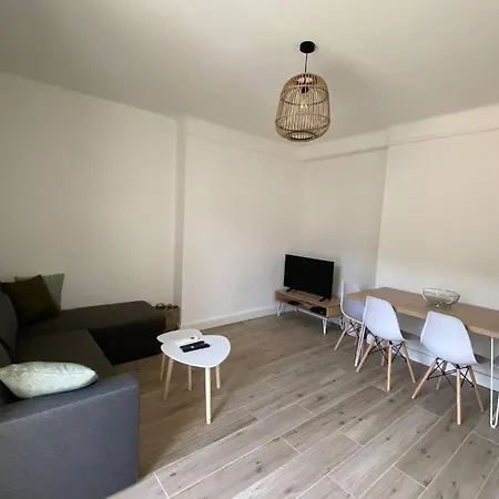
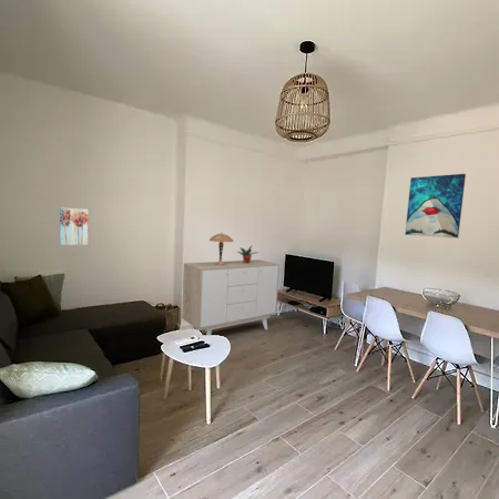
+ wall art (432, 206)
+ sideboard (233, 297)
+ wall art (73, 226)
+ table lamp (221, 248)
+ potted plant (246, 253)
